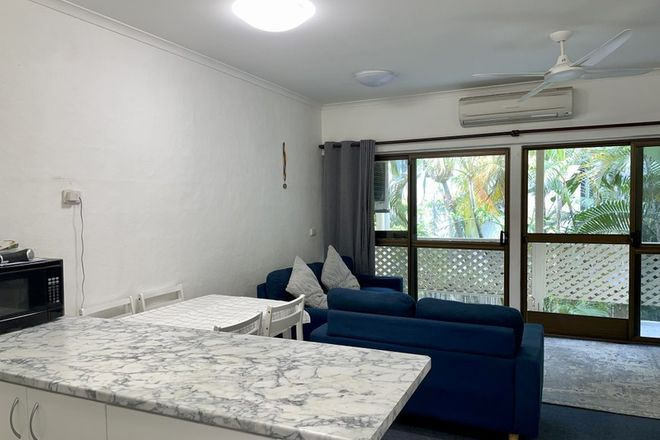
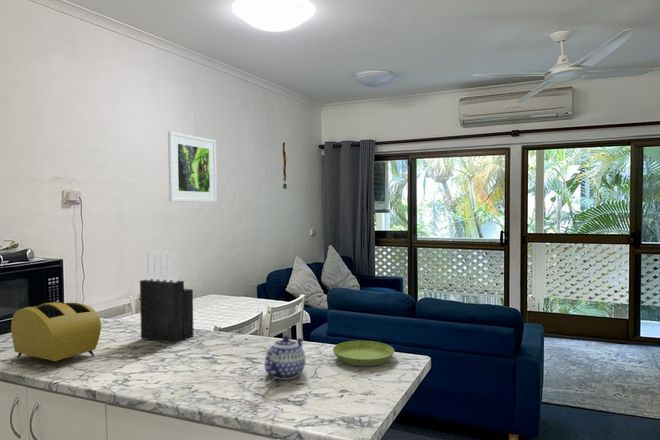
+ teapot (285, 355)
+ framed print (193, 169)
+ knife block (168, 294)
+ toaster (54, 329)
+ saucer (363, 353)
